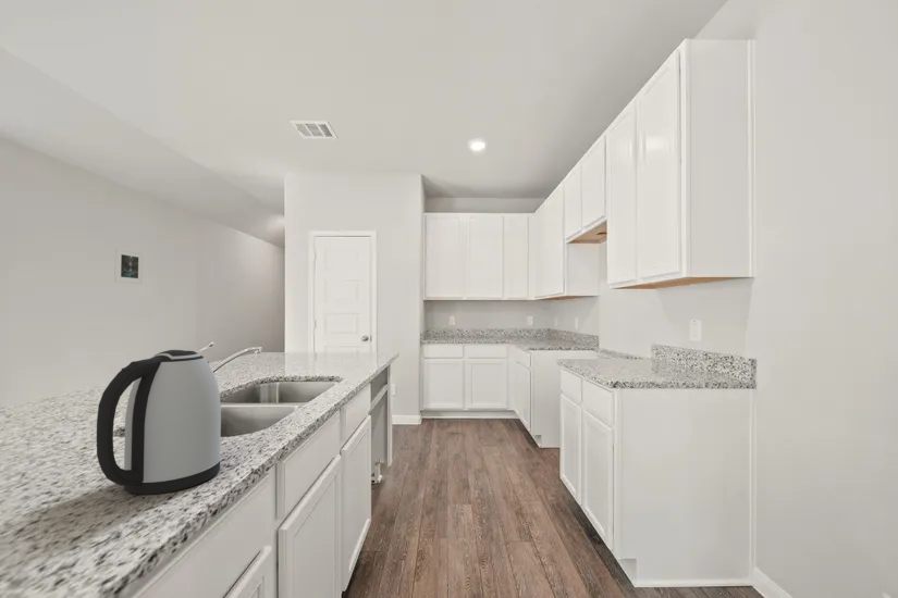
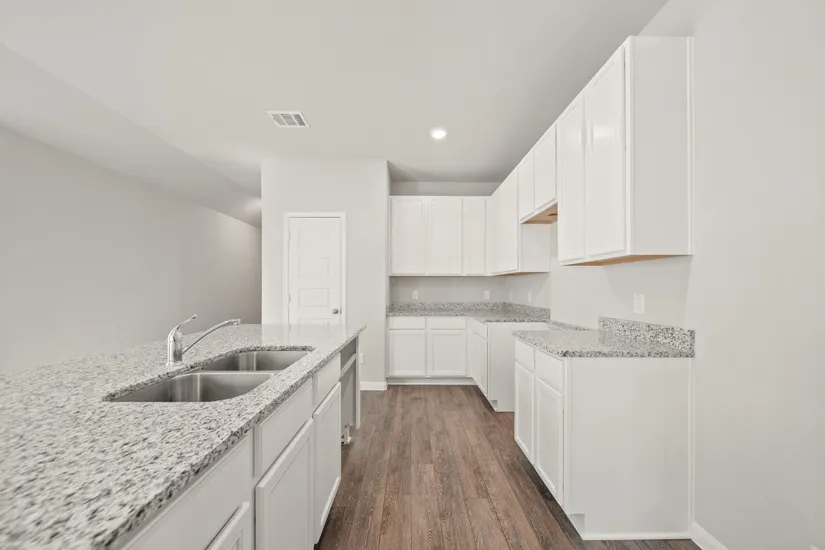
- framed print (128, 266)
- kettle (161, 416)
